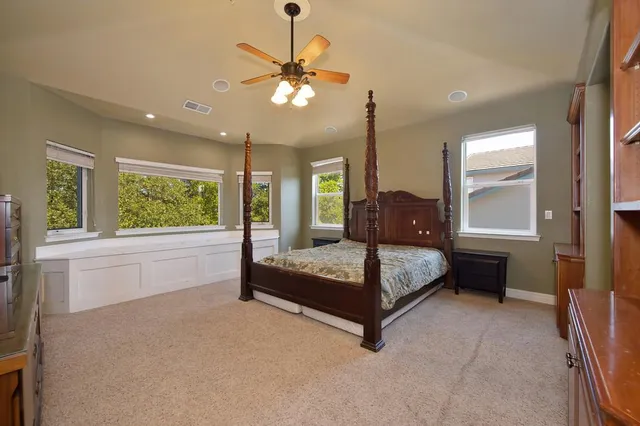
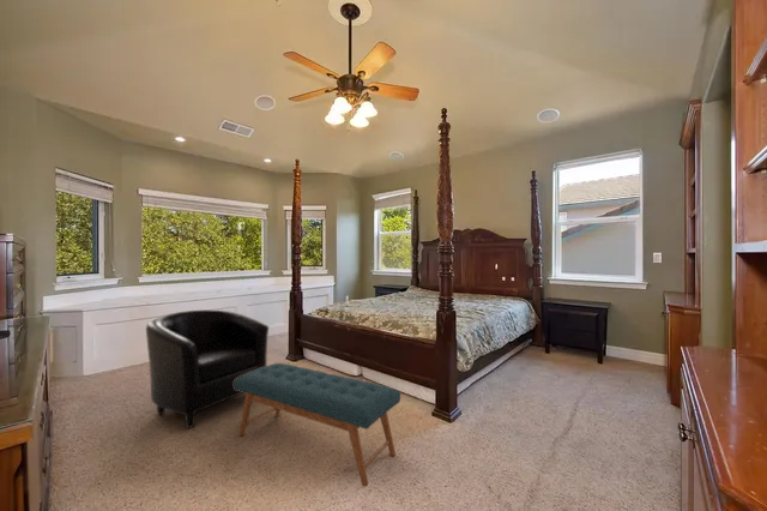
+ chair (205, 357)
+ bench (313, 411)
